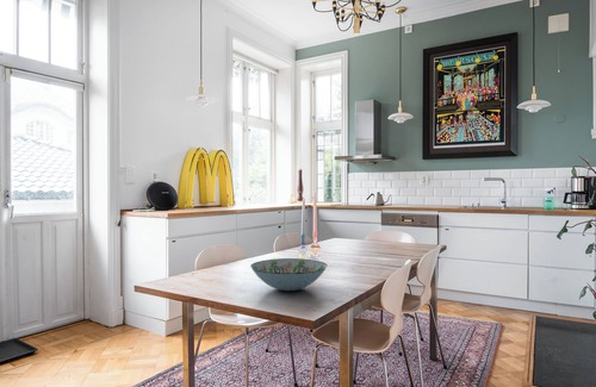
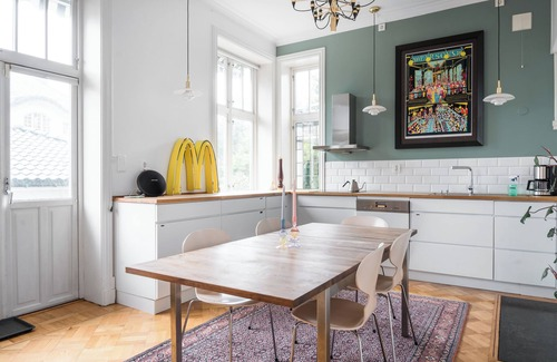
- decorative bowl (288, 276)
